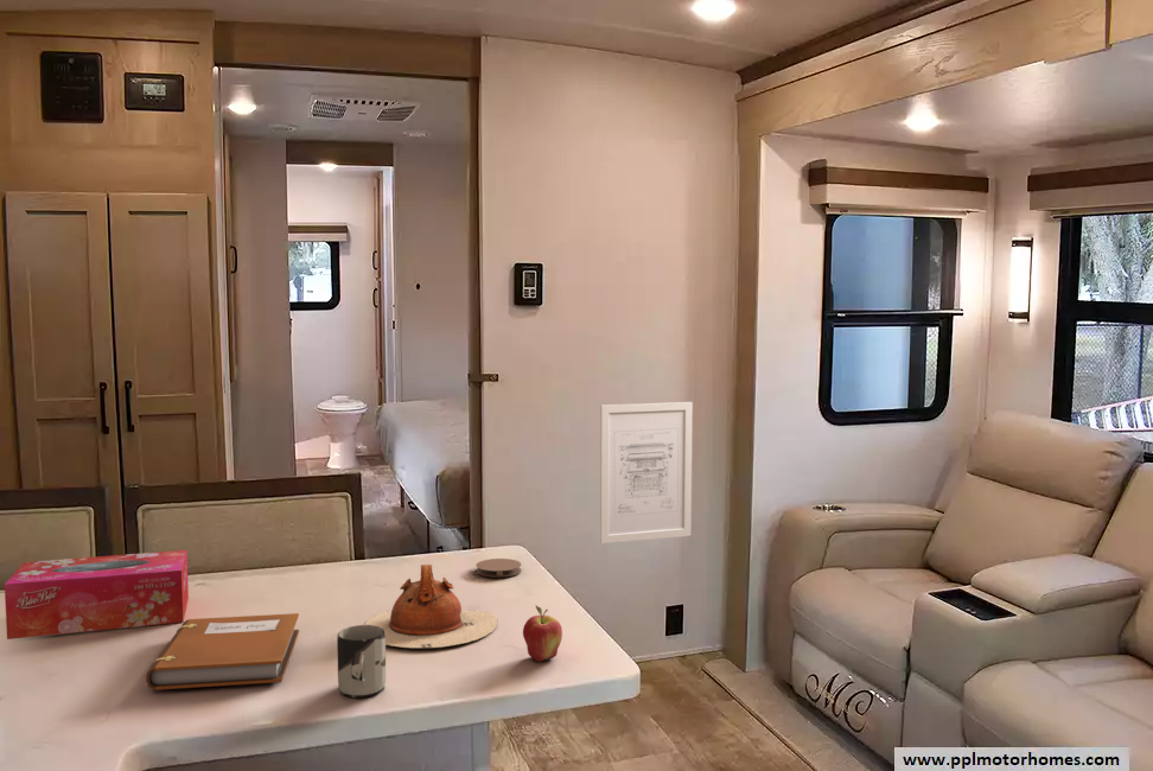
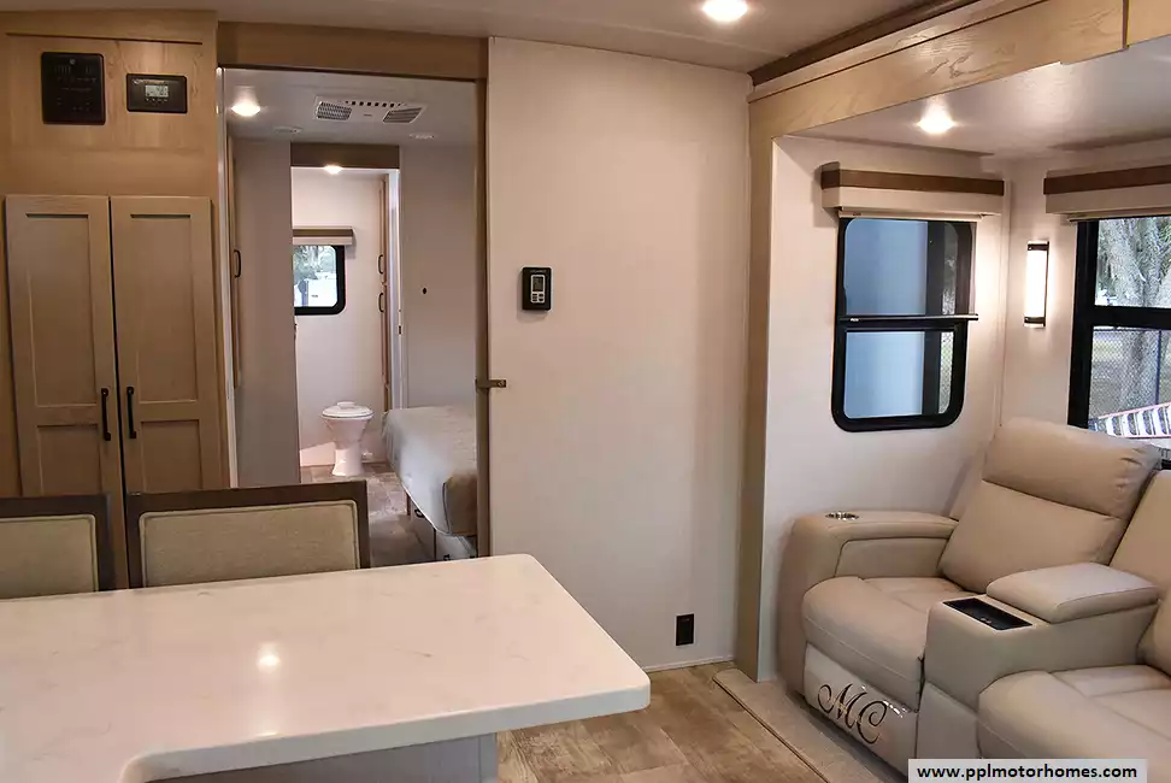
- wall art (646, 471)
- notebook (229, 646)
- coaster (498, 567)
- teapot (431, 594)
- cup (361, 663)
- fruit (542, 630)
- tissue box (102, 591)
